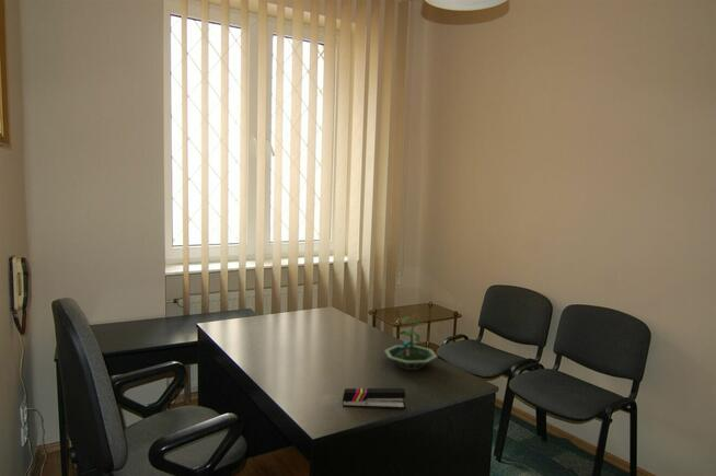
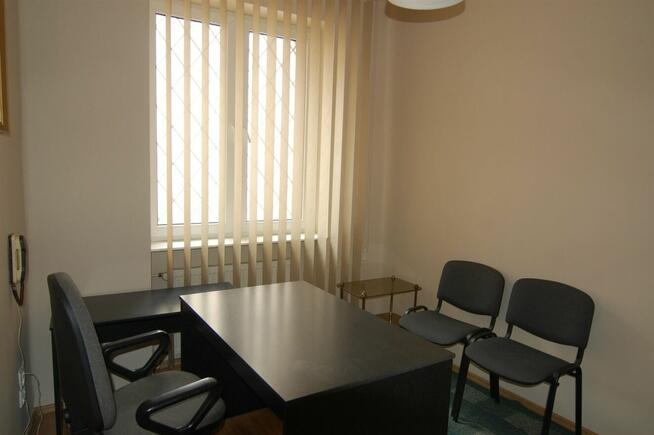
- terrarium (412, 326)
- stapler (373, 397)
